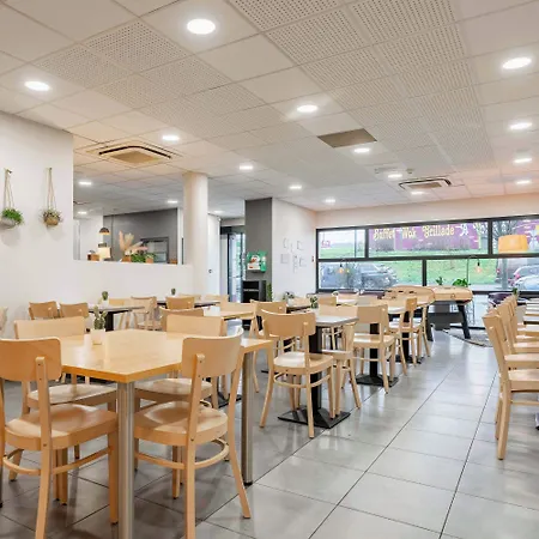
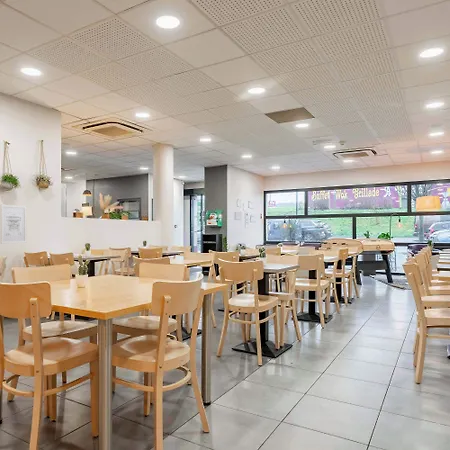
+ wall art (13, 224)
